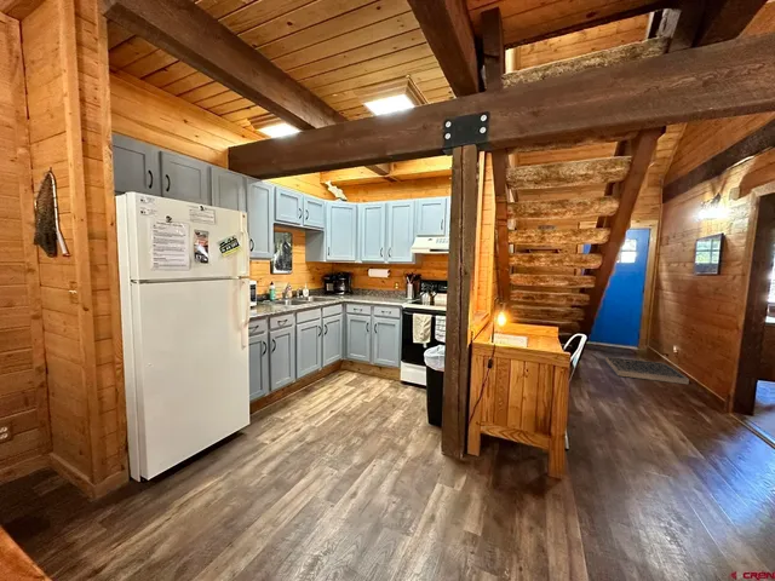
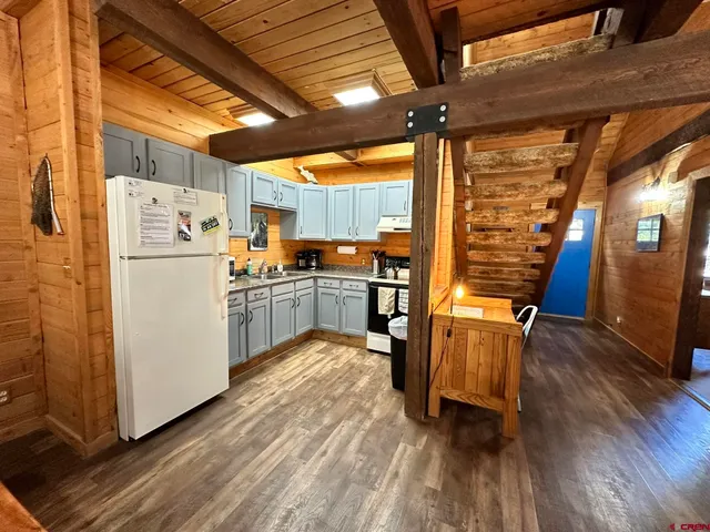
- doormat (644, 369)
